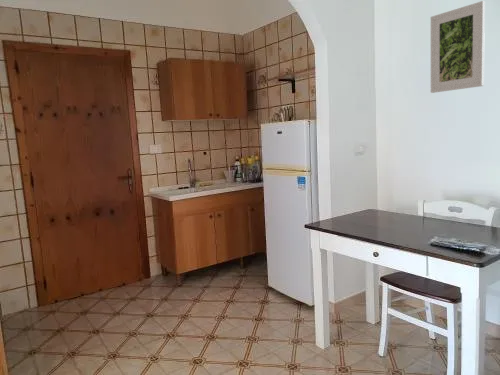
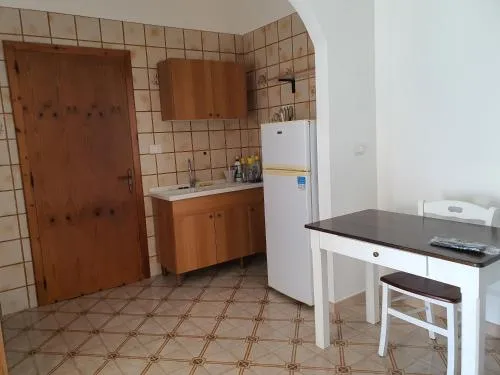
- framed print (456, 49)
